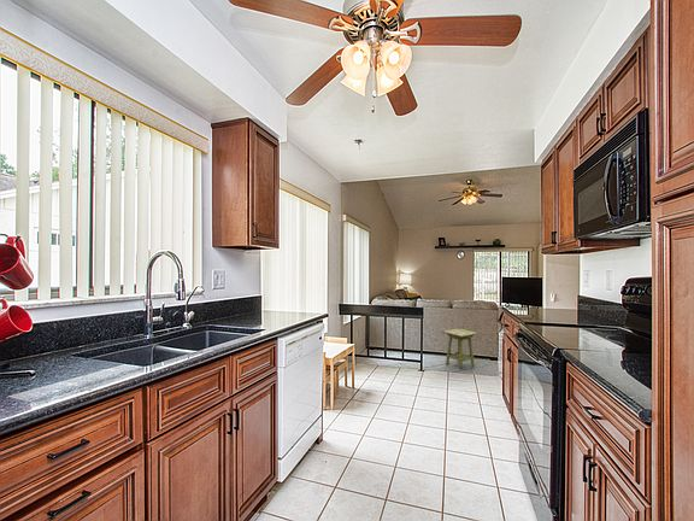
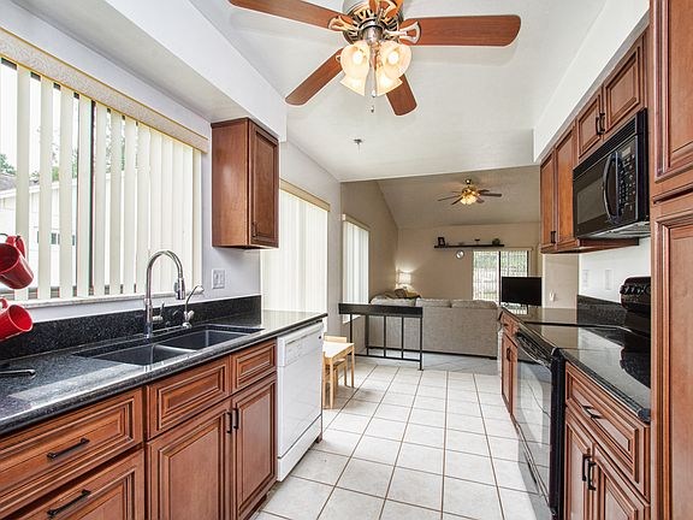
- side table (459, 349)
